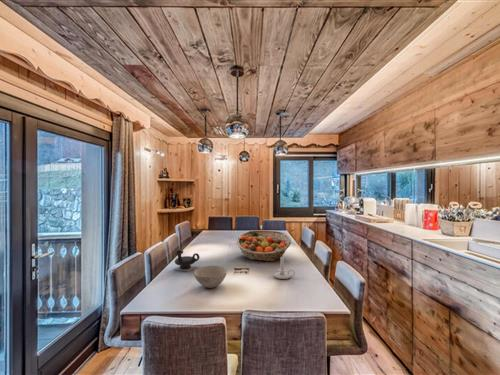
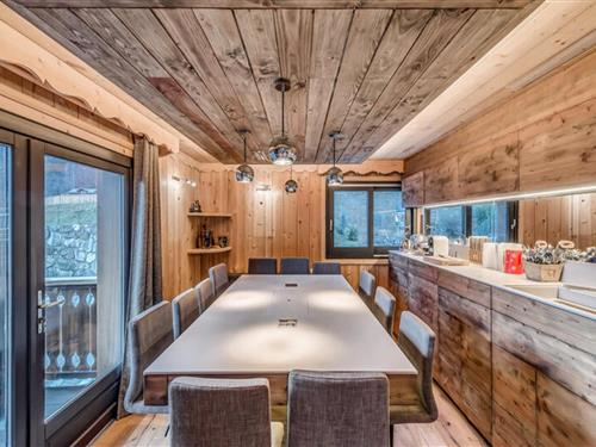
- teapot (186, 259)
- bowl (210, 278)
- candle holder (283, 266)
- fruit basket (263, 244)
